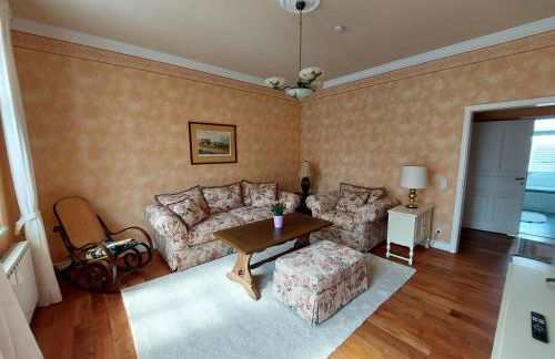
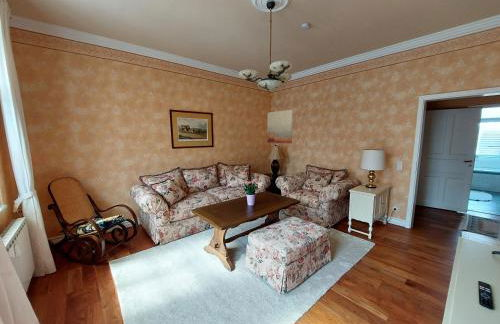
+ wall art (279, 127)
